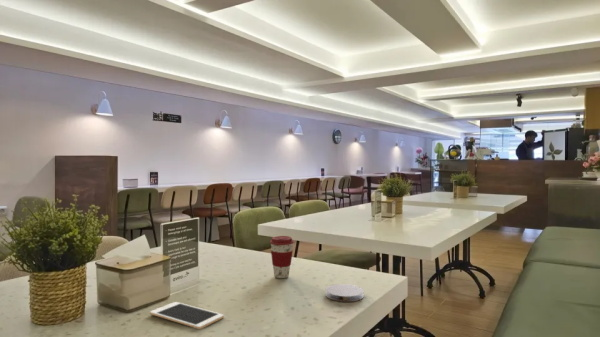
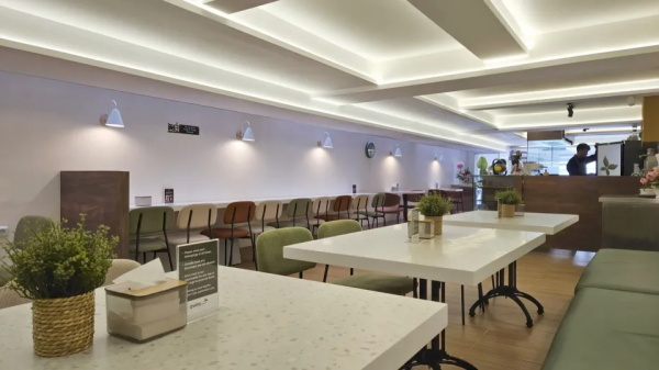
- coffee cup (281, 256)
- cell phone (186, 314)
- coaster (344, 292)
